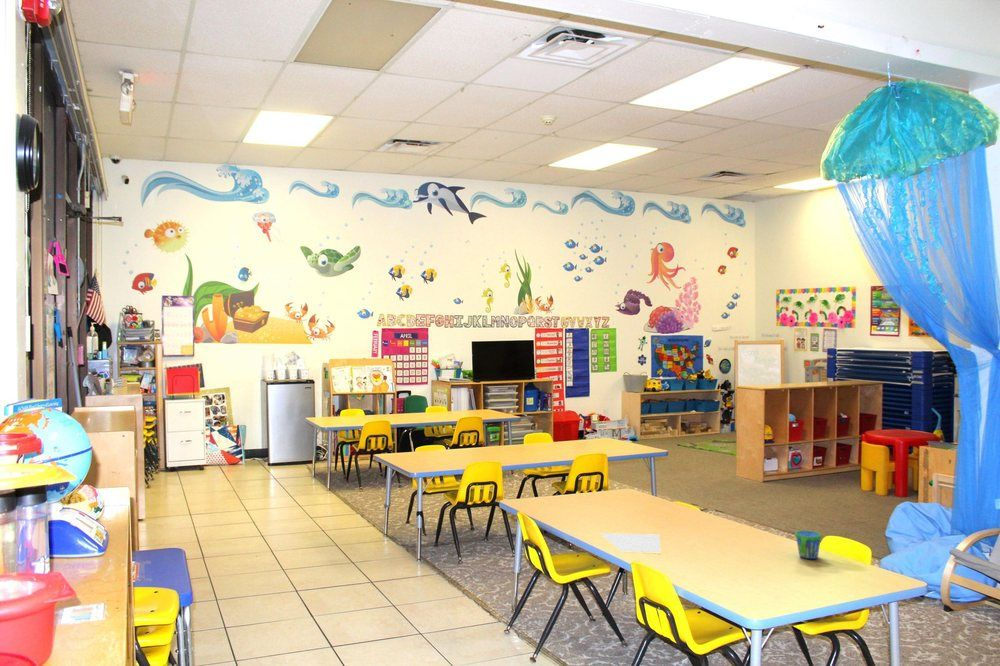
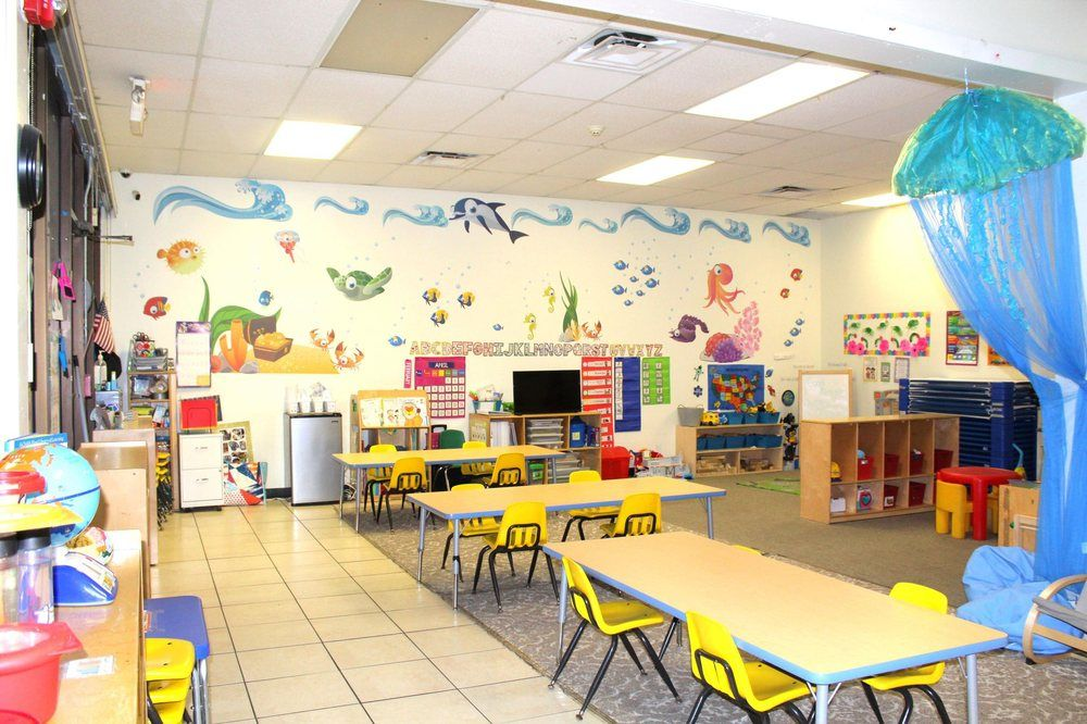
- snack cup (808, 545)
- paper sheet (626, 542)
